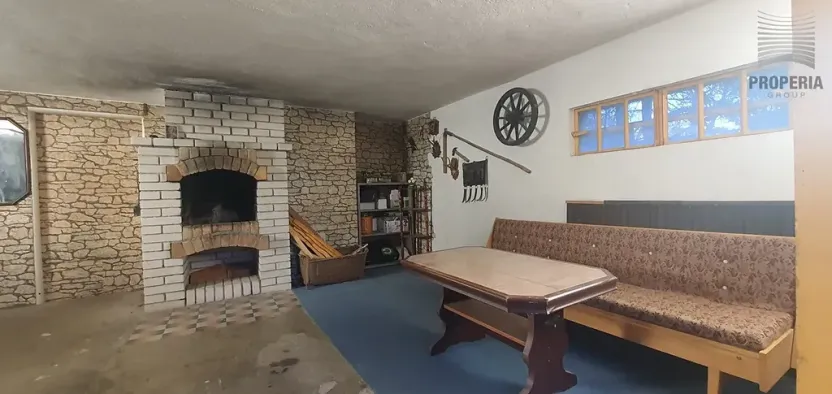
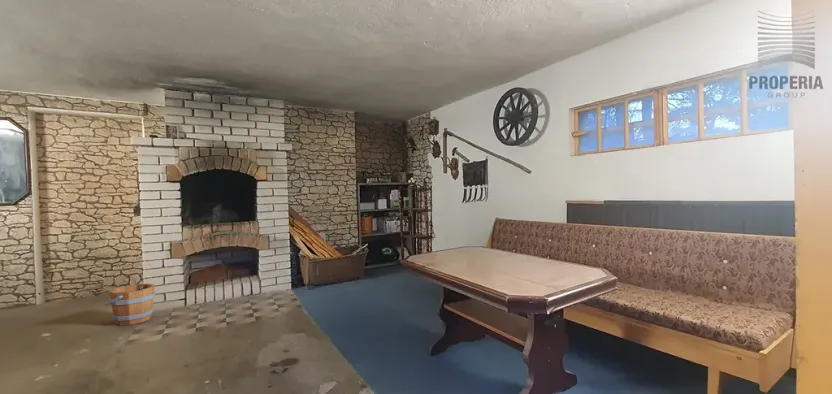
+ bucket (131, 304)
